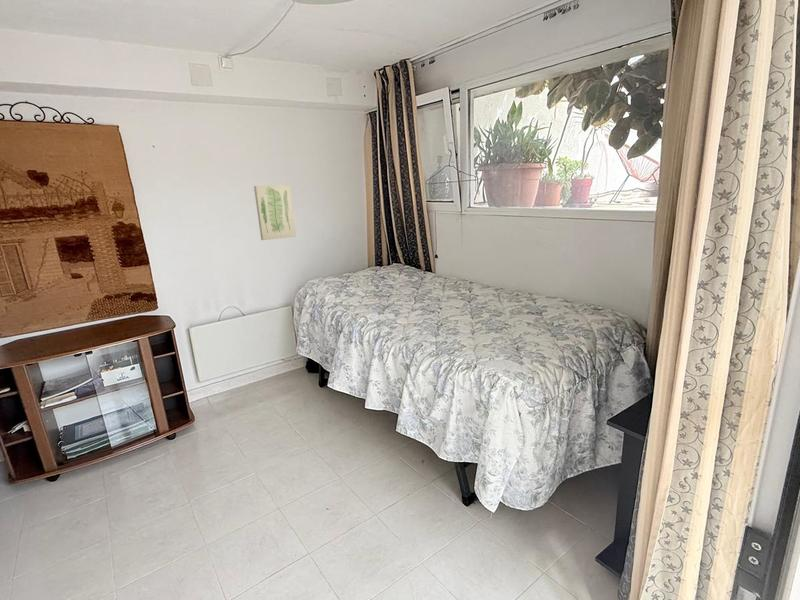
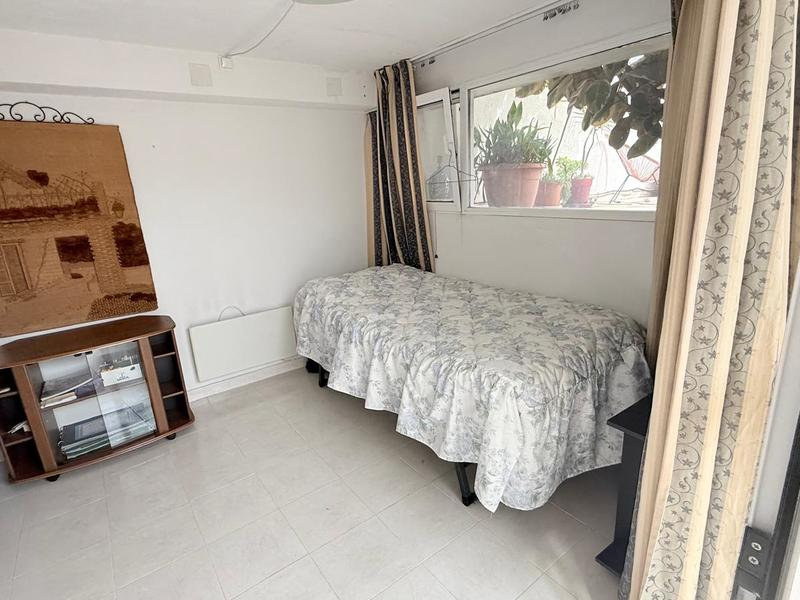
- wall art (275, 212)
